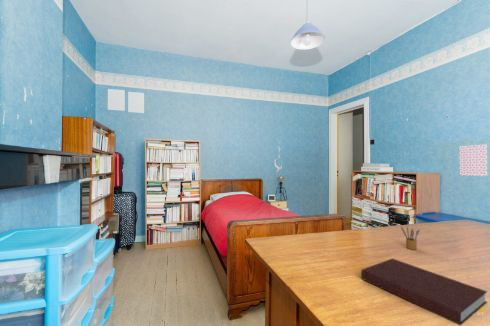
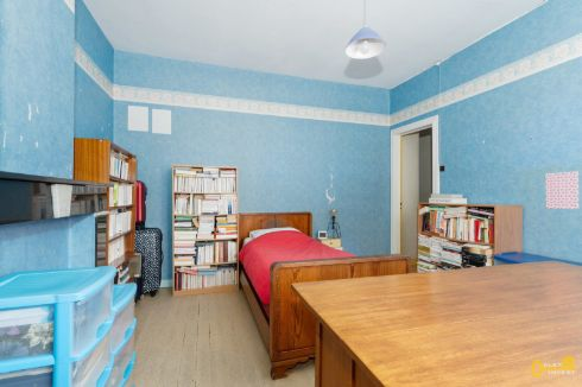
- pencil box (410, 237)
- notebook (418, 284)
